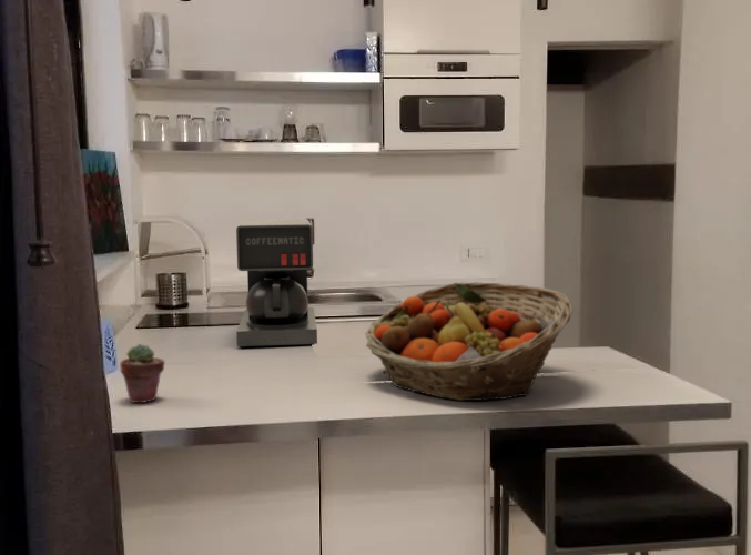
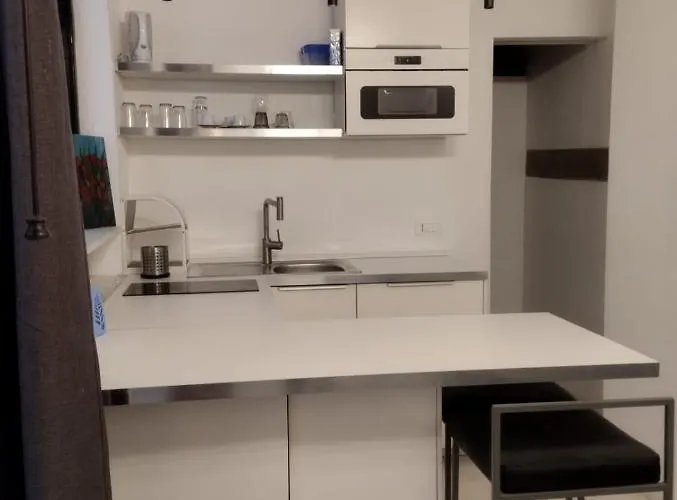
- fruit basket (465, 336)
- potted succulent (142, 371)
- coffee maker (277, 279)
